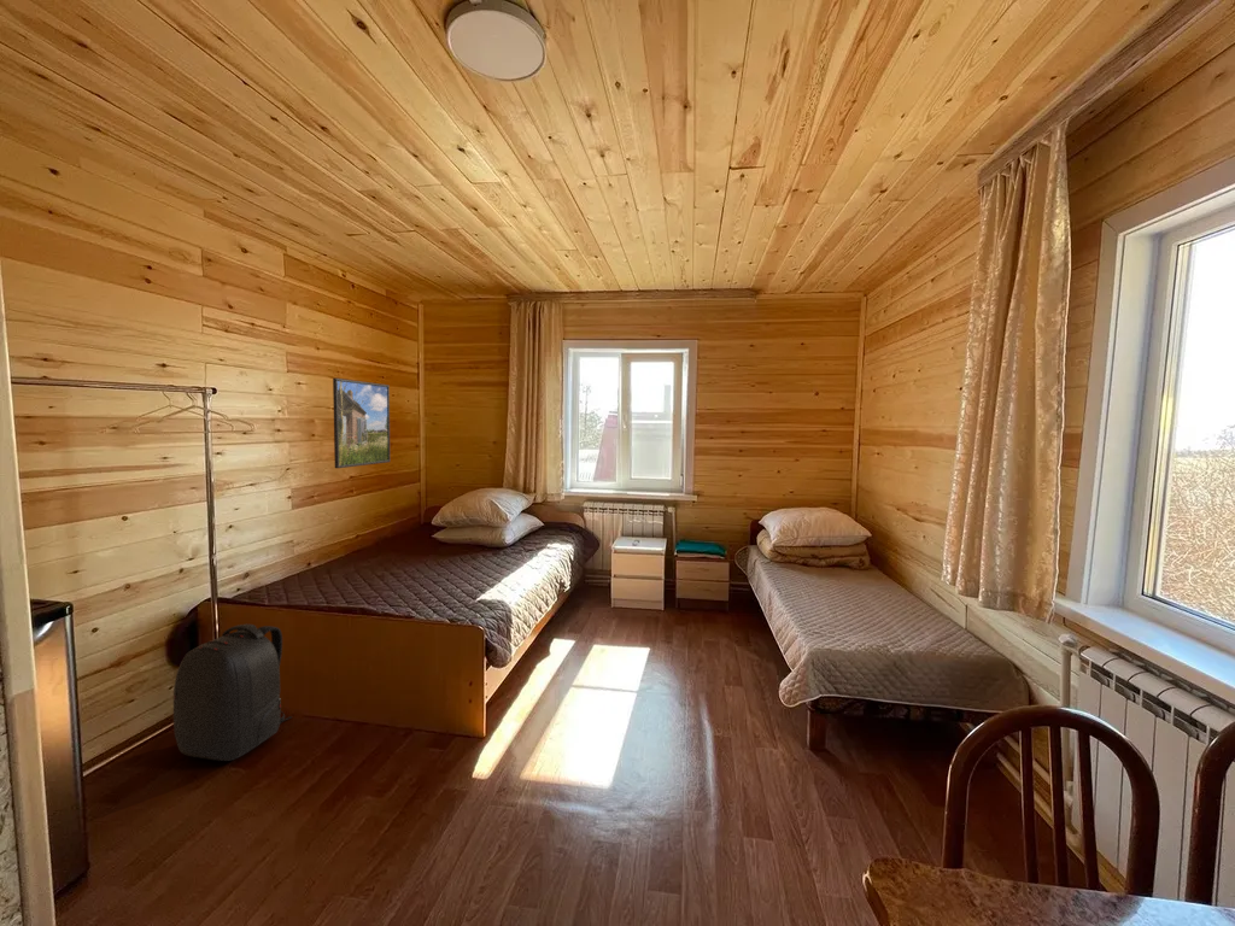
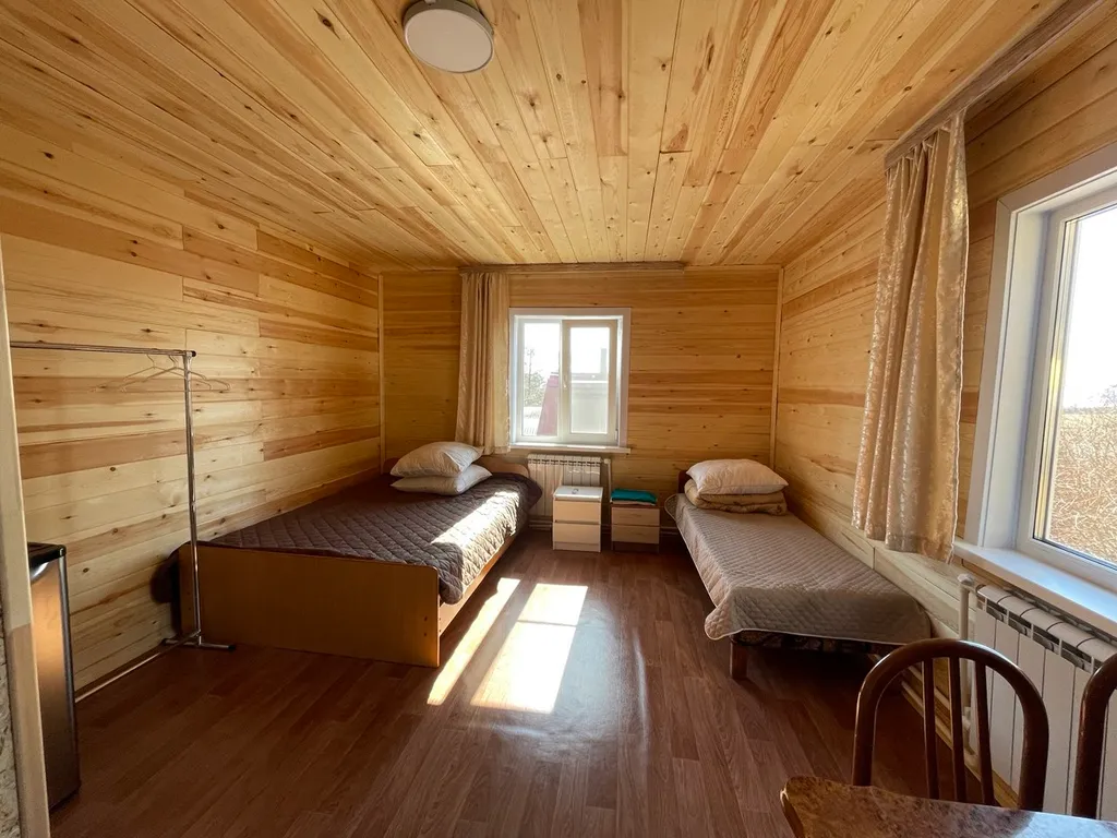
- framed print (363, 423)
- backpack (238, 685)
